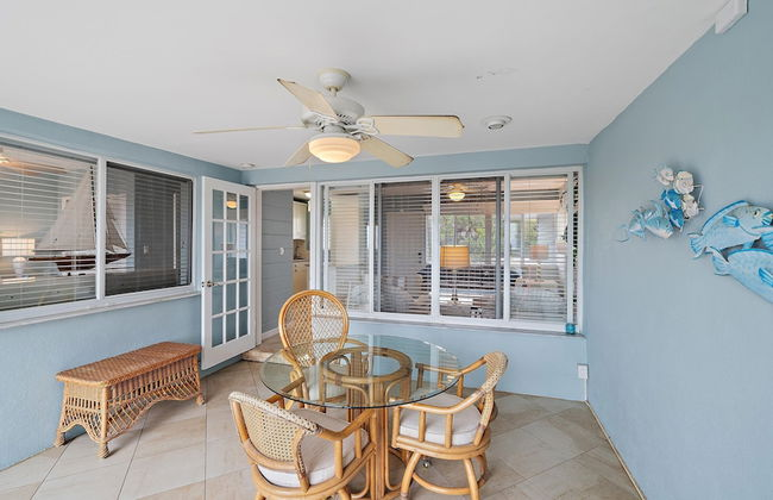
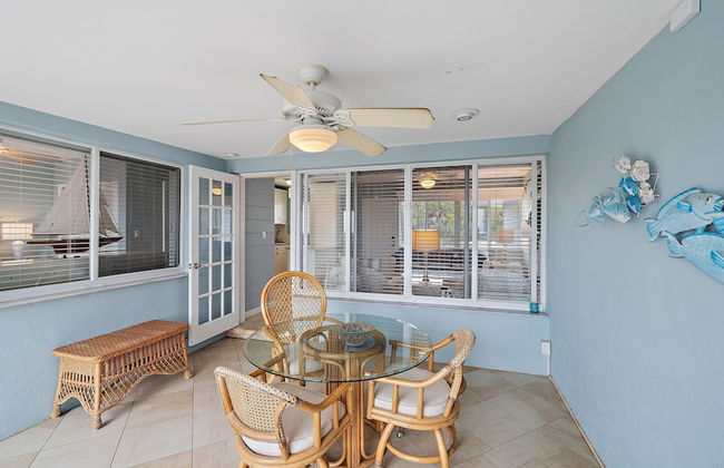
+ decorative bowl (354, 334)
